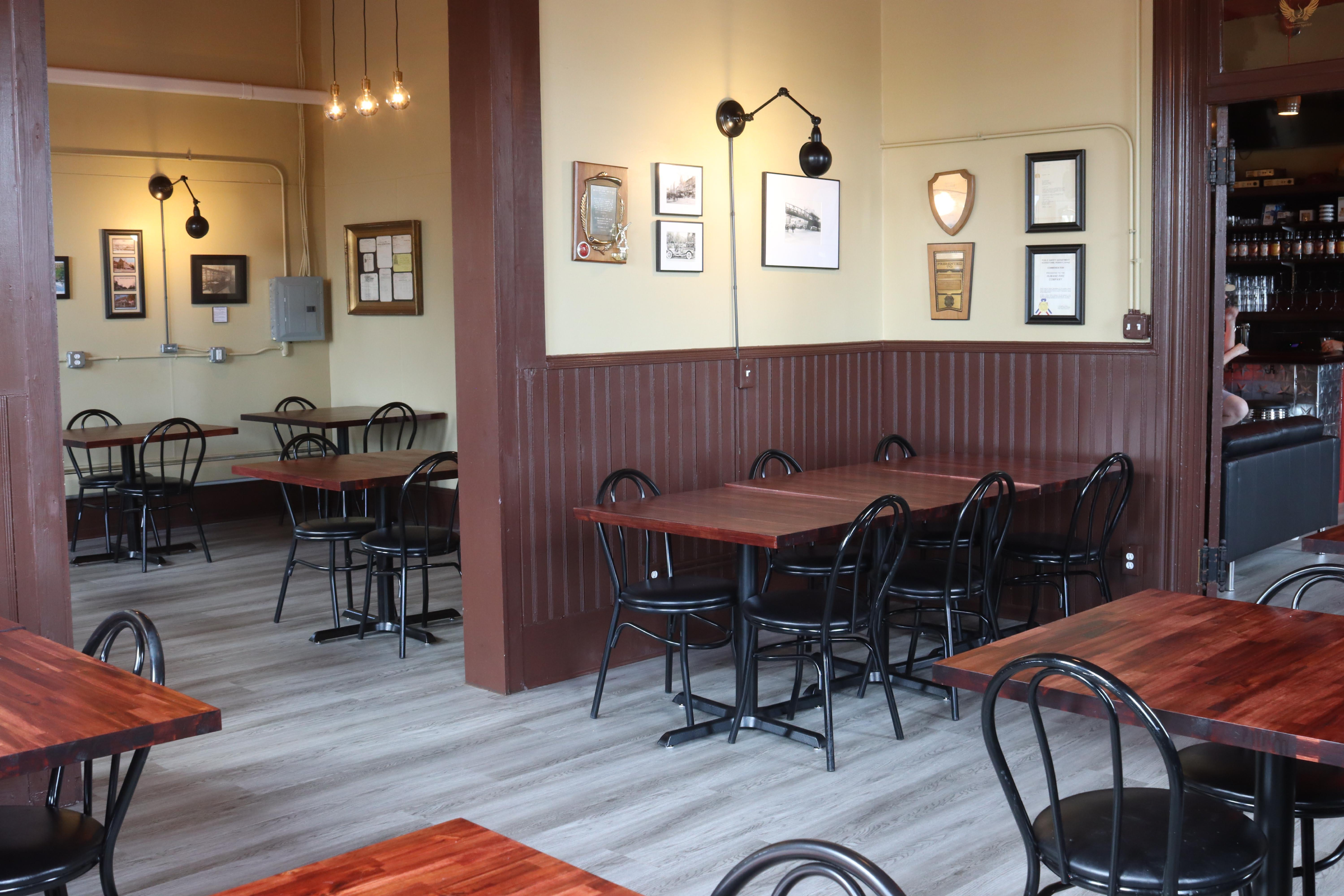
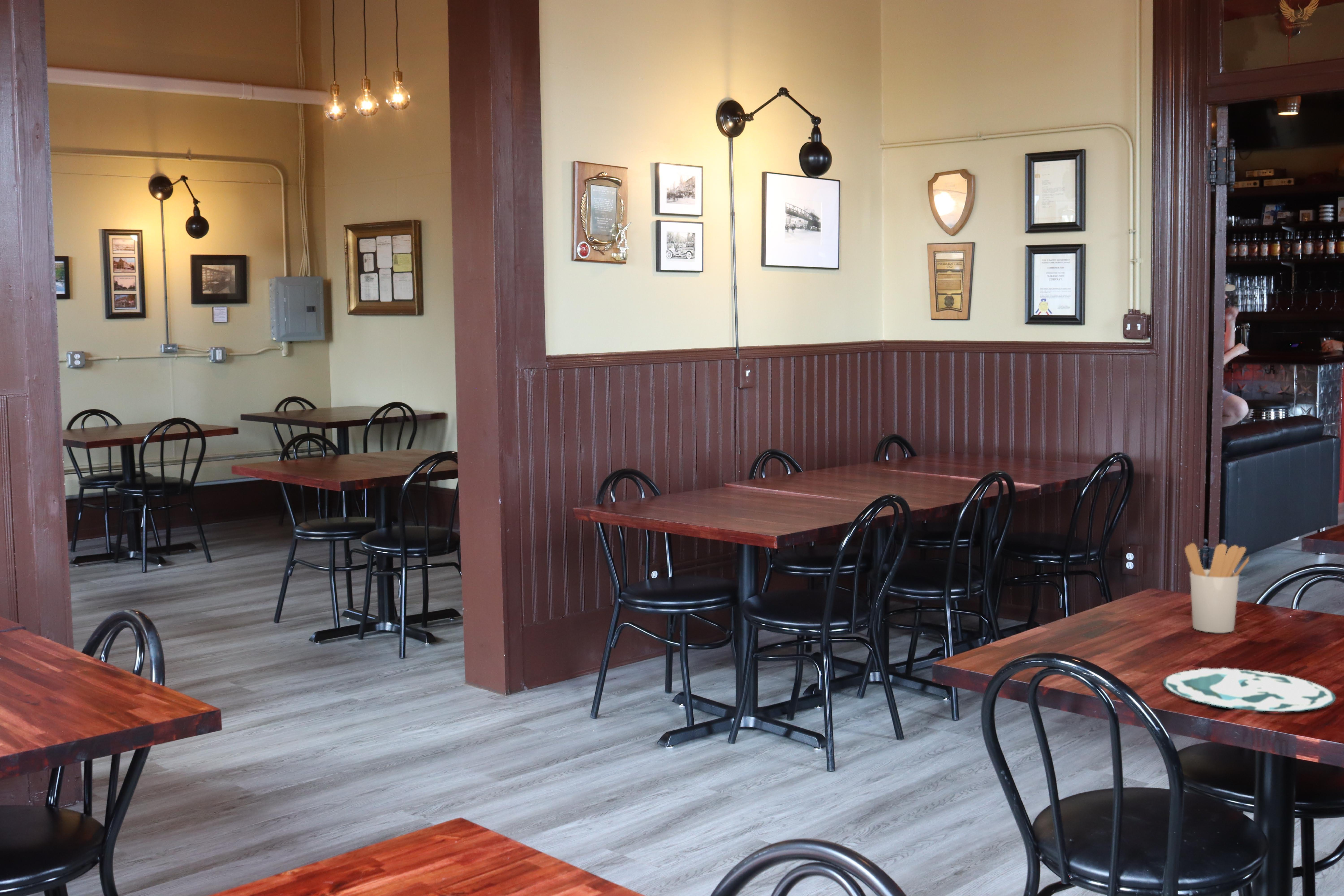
+ utensil holder (1219, 586)
+ plate (1247, 682)
